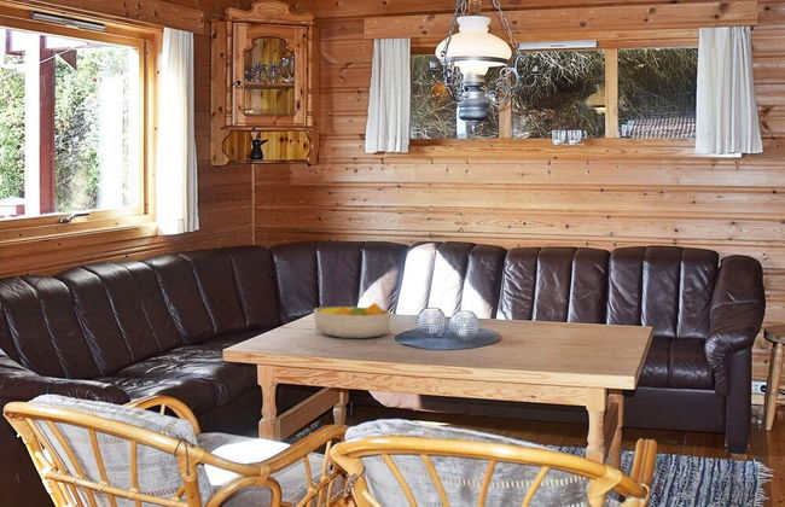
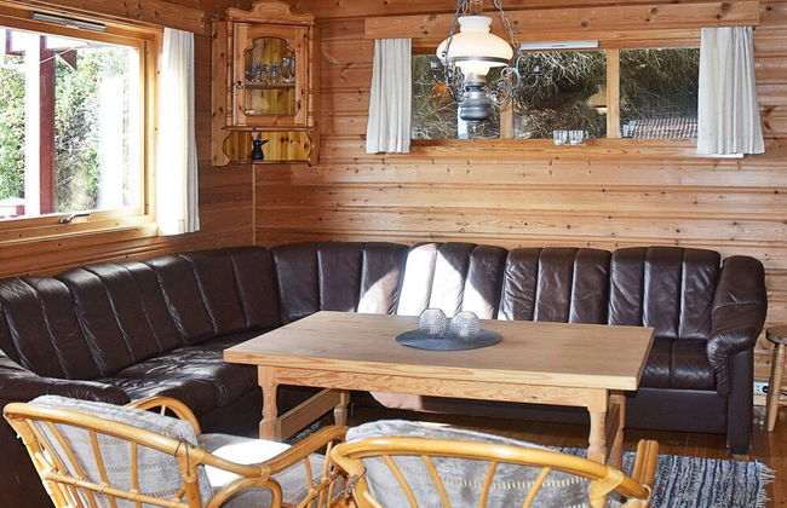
- fruit bowl (351, 317)
